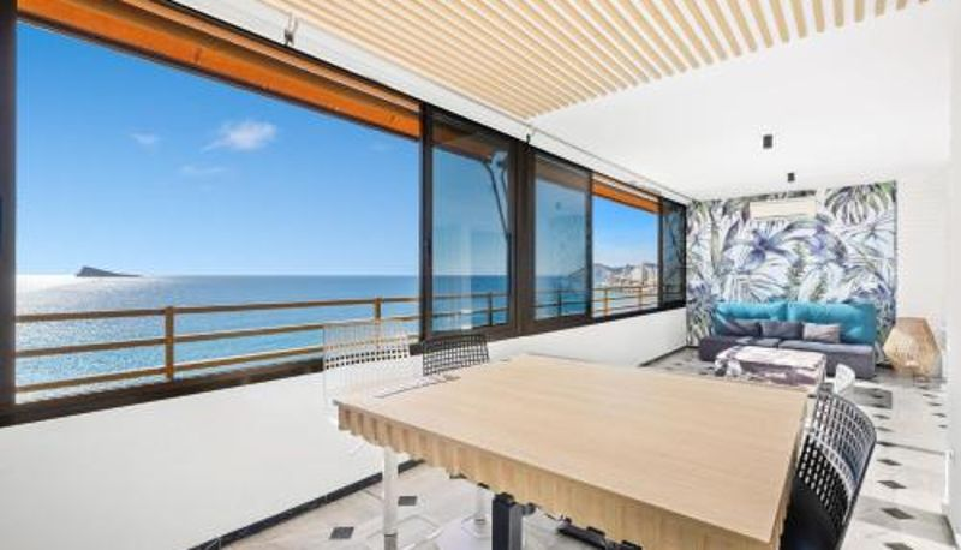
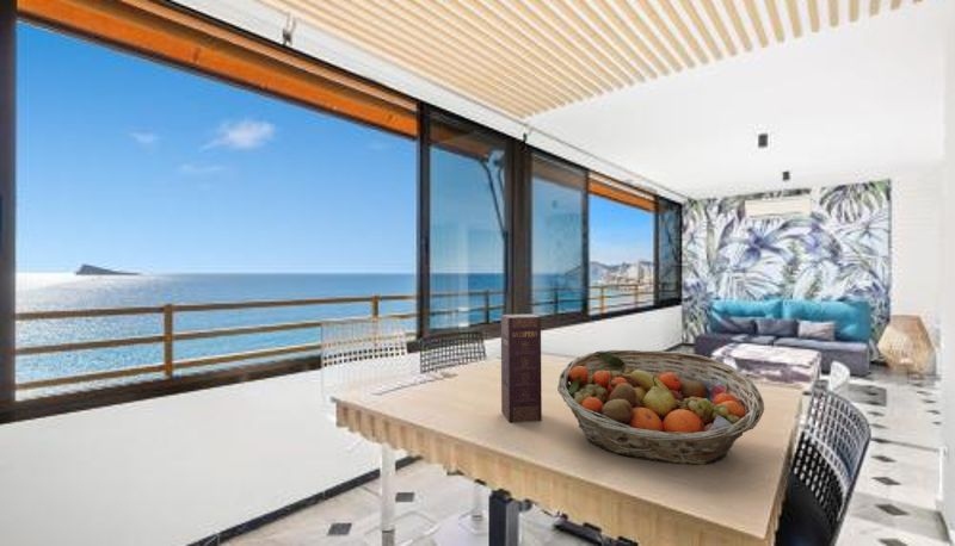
+ fruit basket (652, 399)
+ wine box (520, 366)
